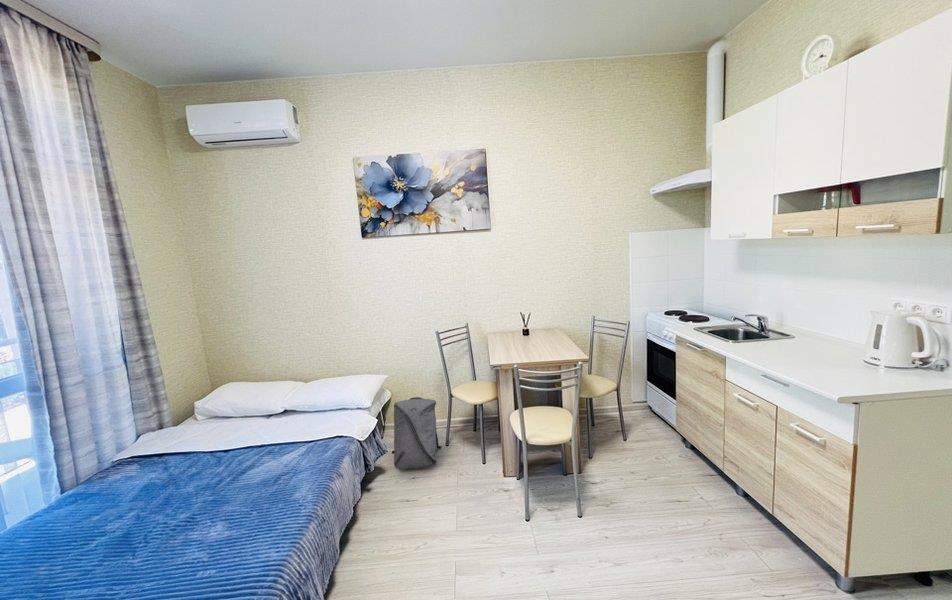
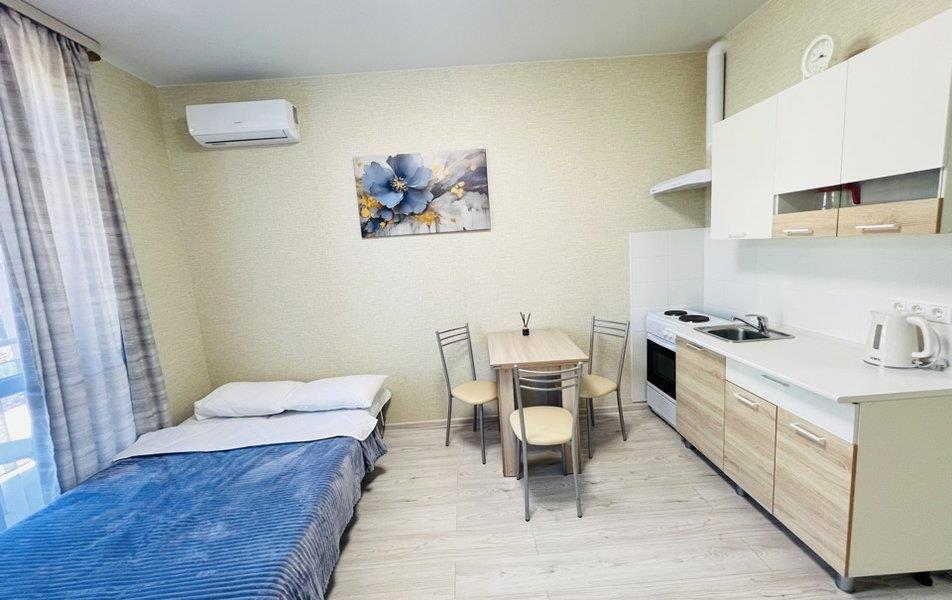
- backpack (416, 430)
